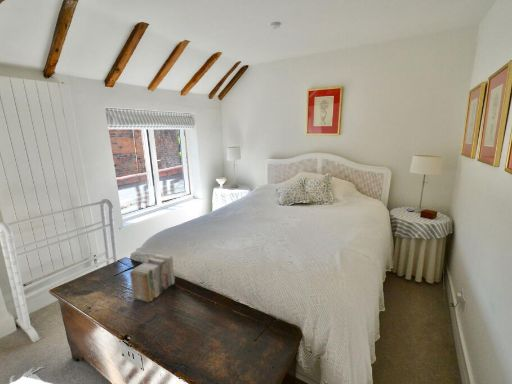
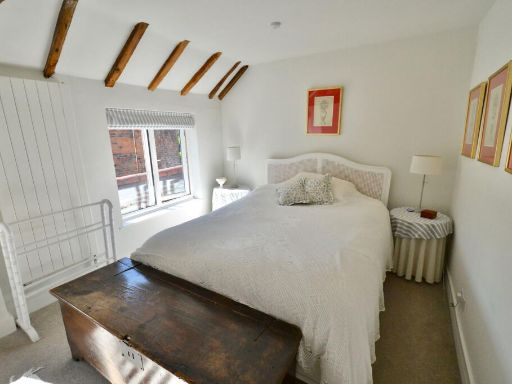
- books (153, 276)
